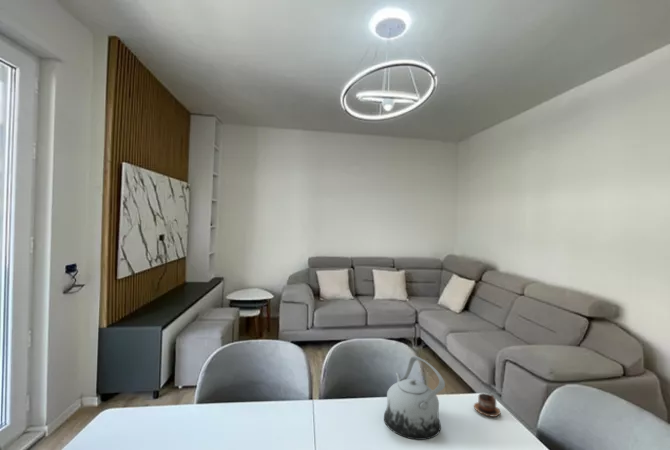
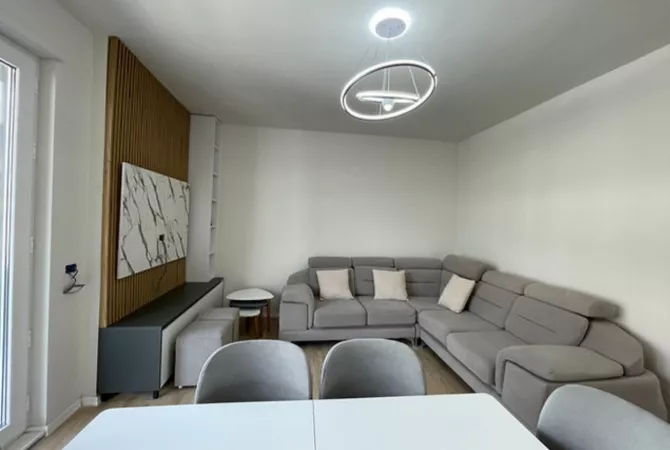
- cup (487, 403)
- teapot (410, 390)
